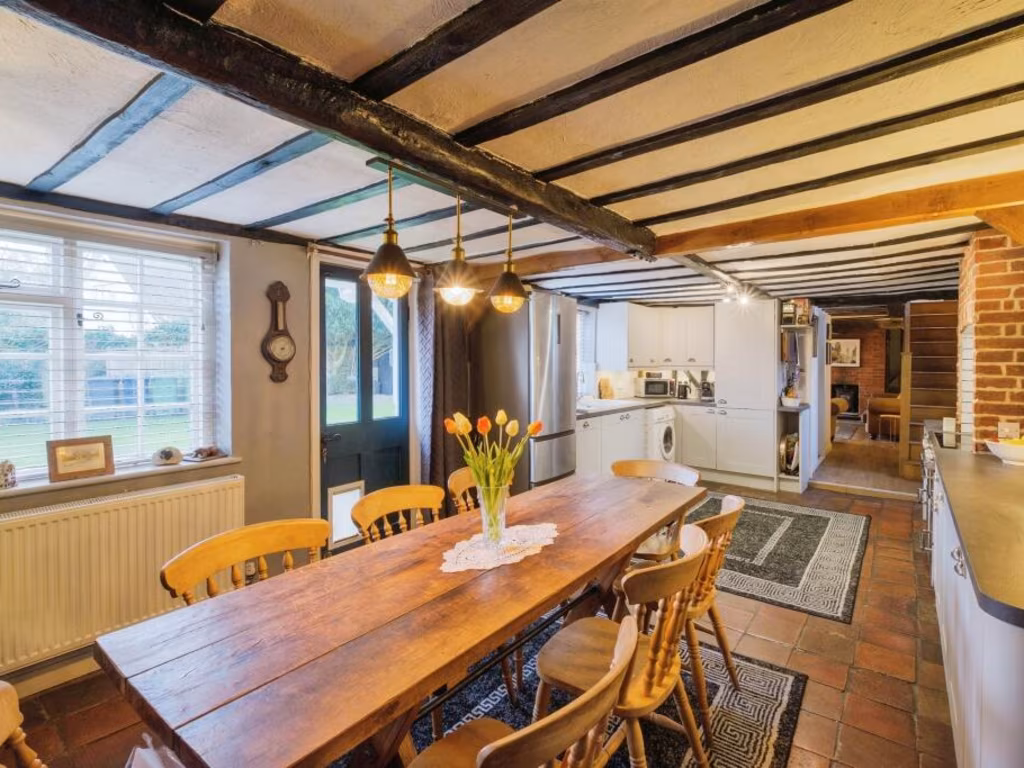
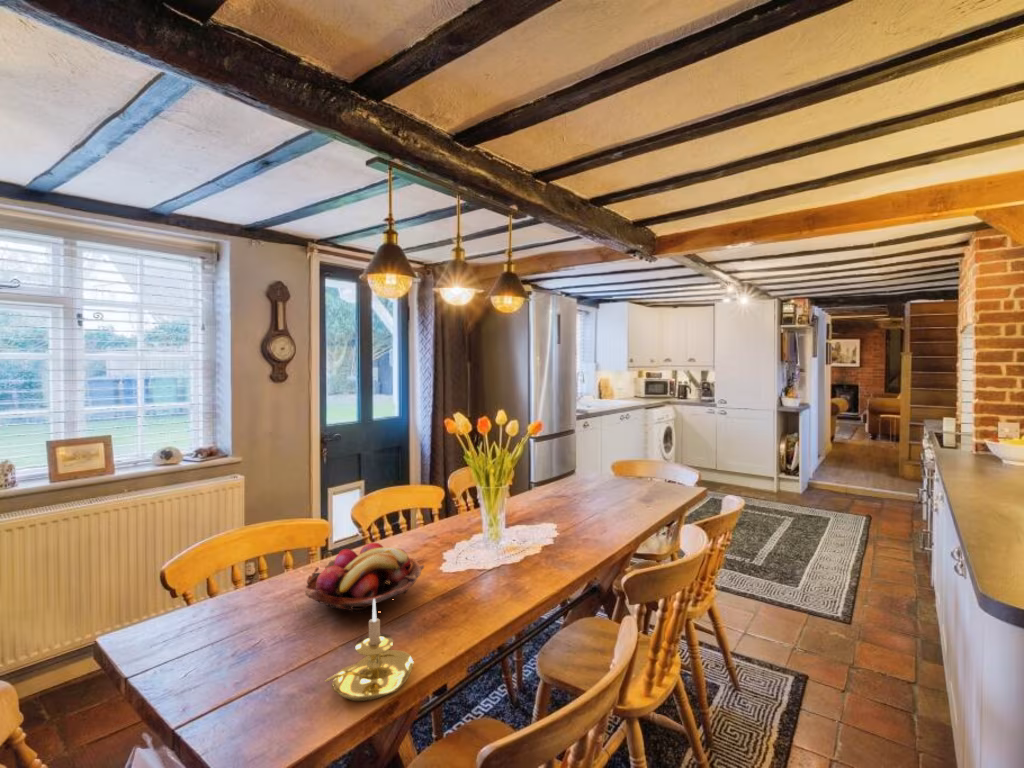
+ fruit basket (365, 573)
+ candle holder (369, 642)
